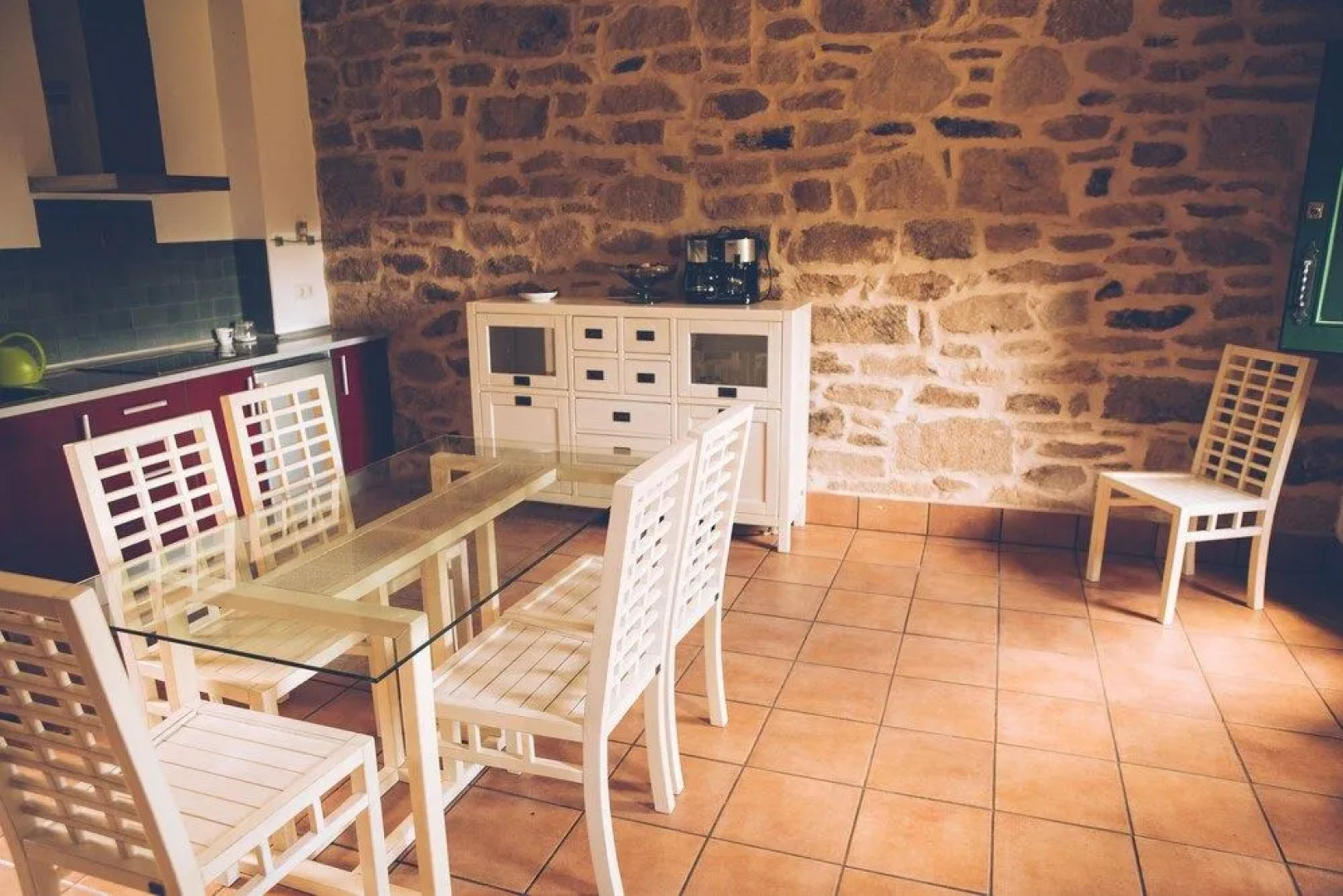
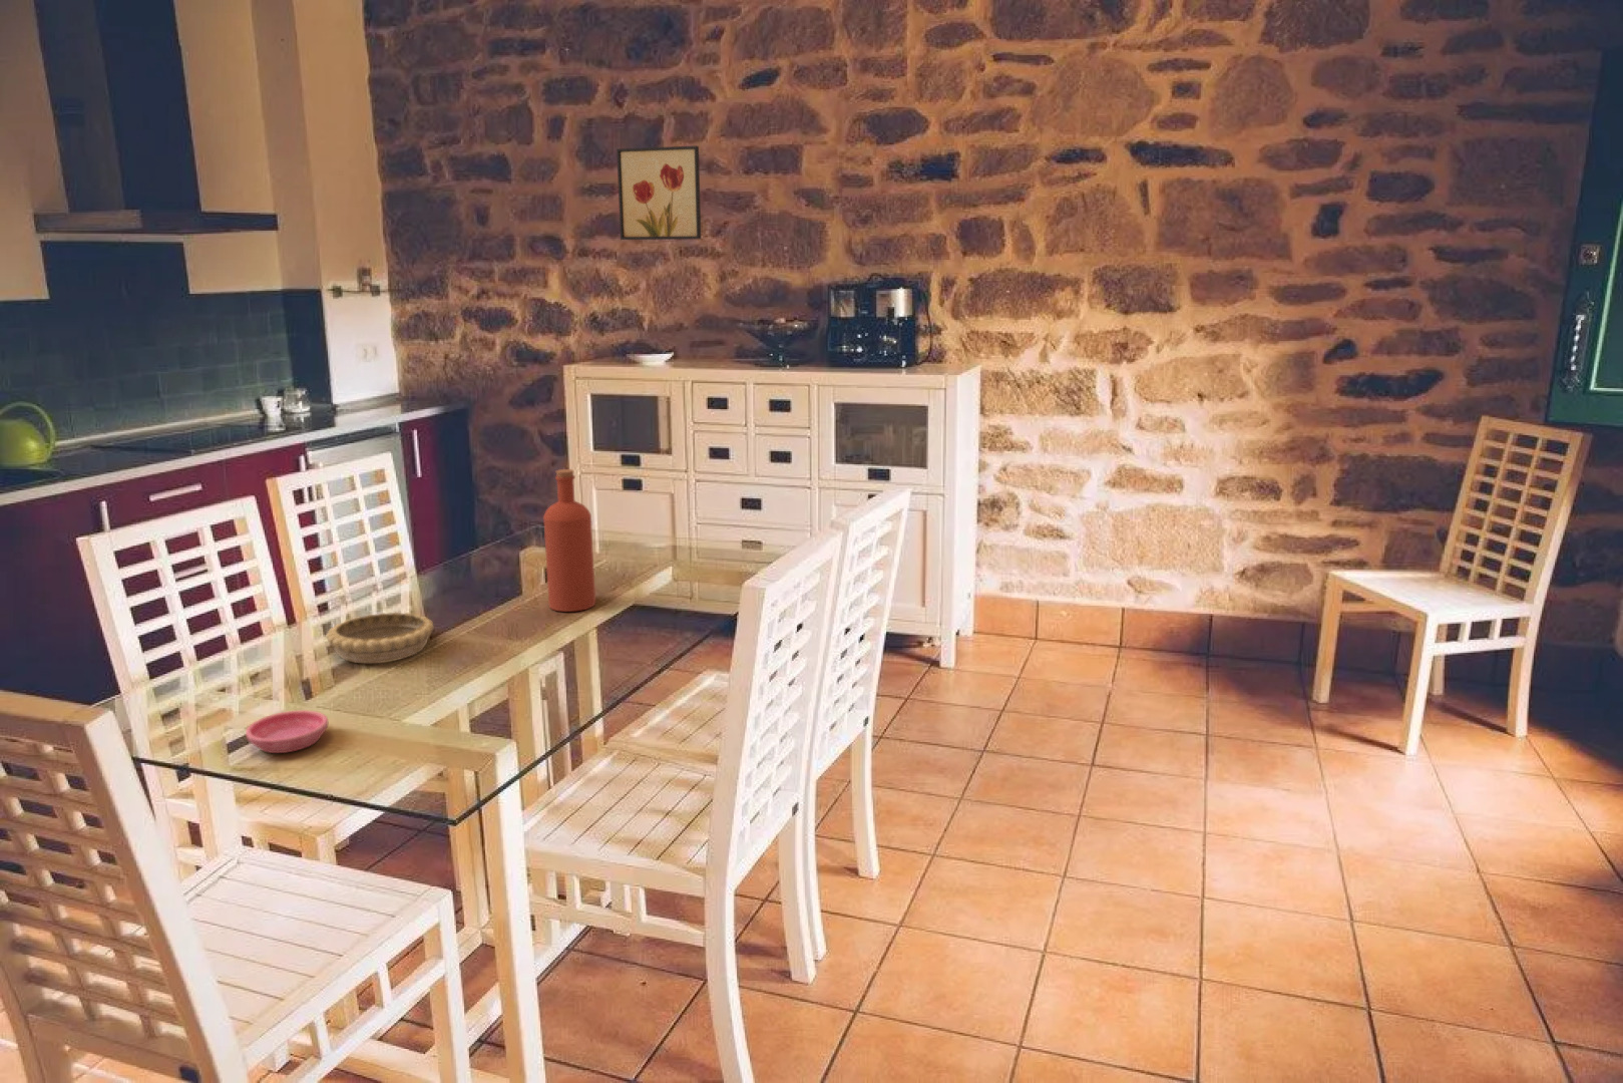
+ saucer (288, 732)
+ bottle (568, 539)
+ wall art (660, 193)
+ decorative bowl (381, 637)
